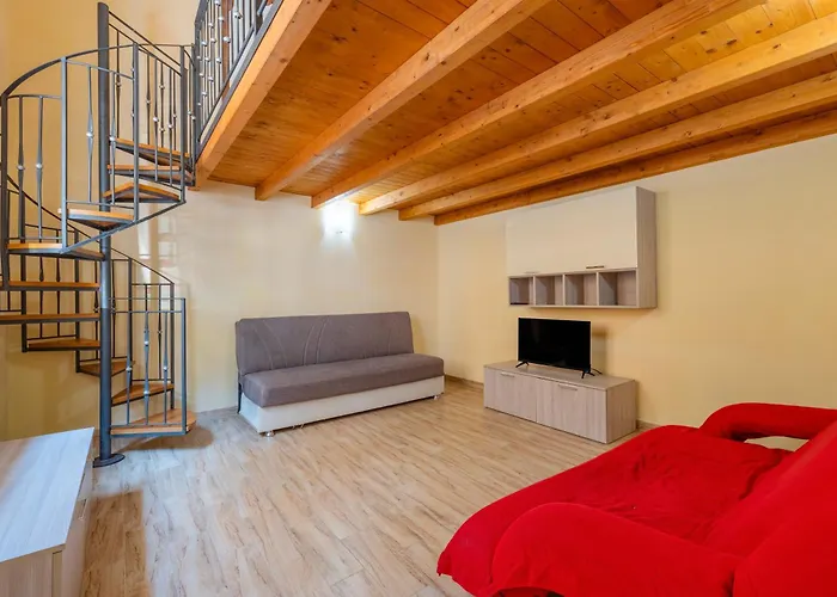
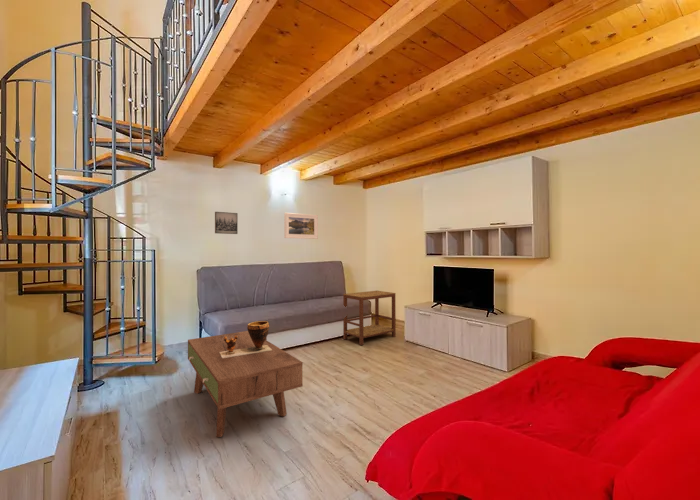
+ side table (369, 316)
+ coffee table (236, 376)
+ wall art (226, 223)
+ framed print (301, 226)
+ clay pot (250, 336)
